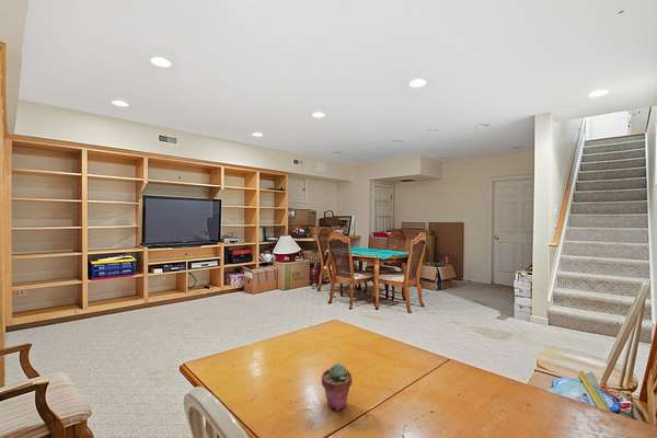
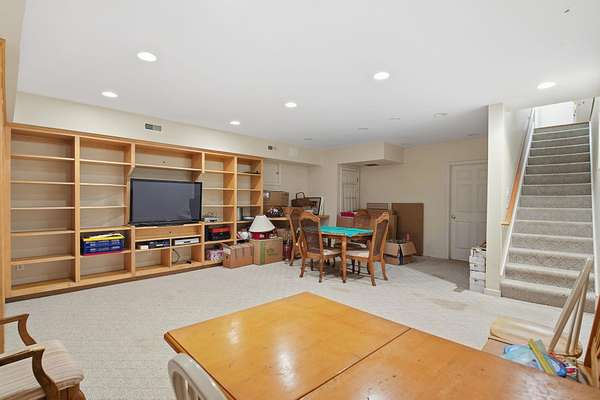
- potted succulent (336, 383)
